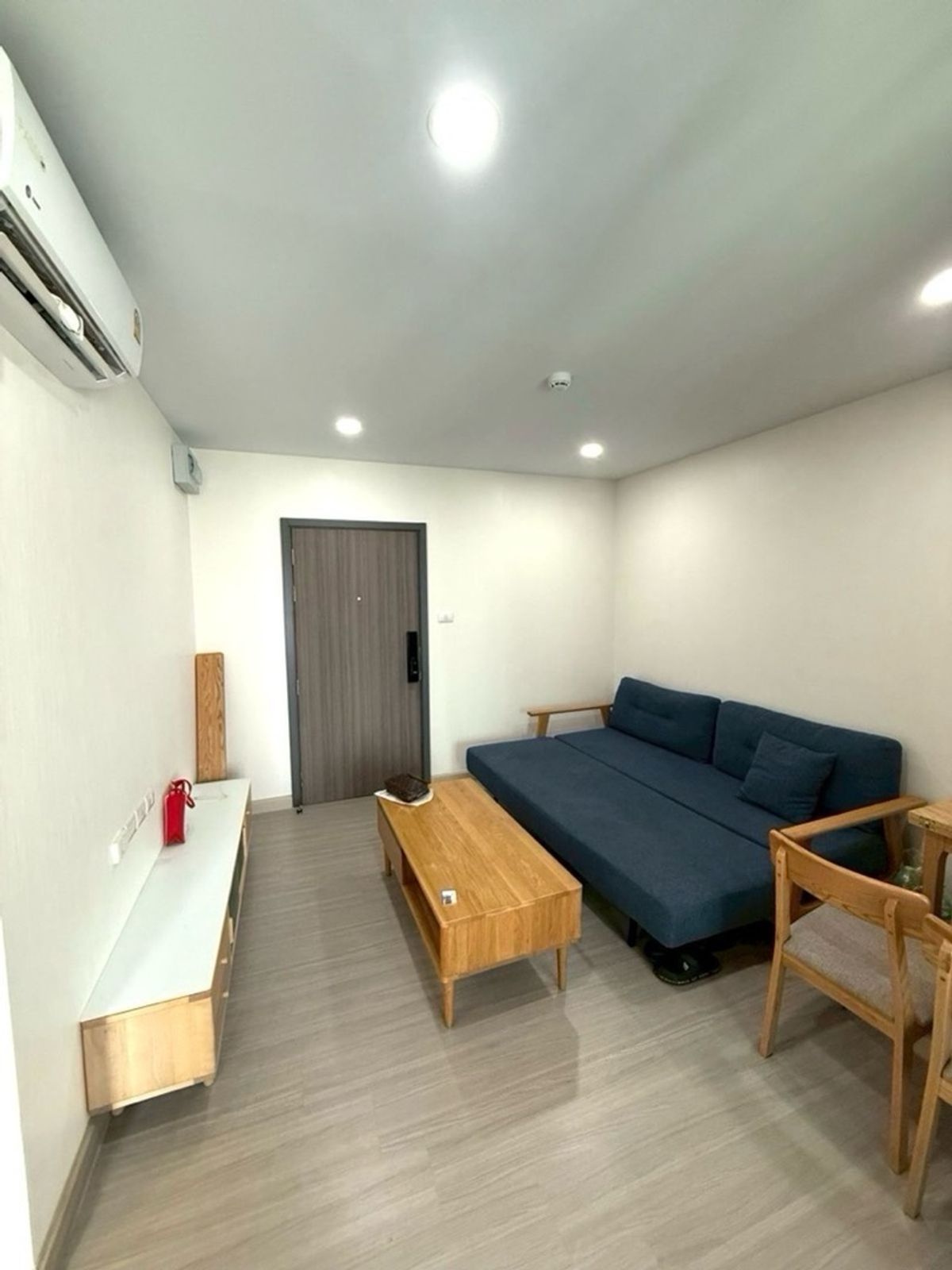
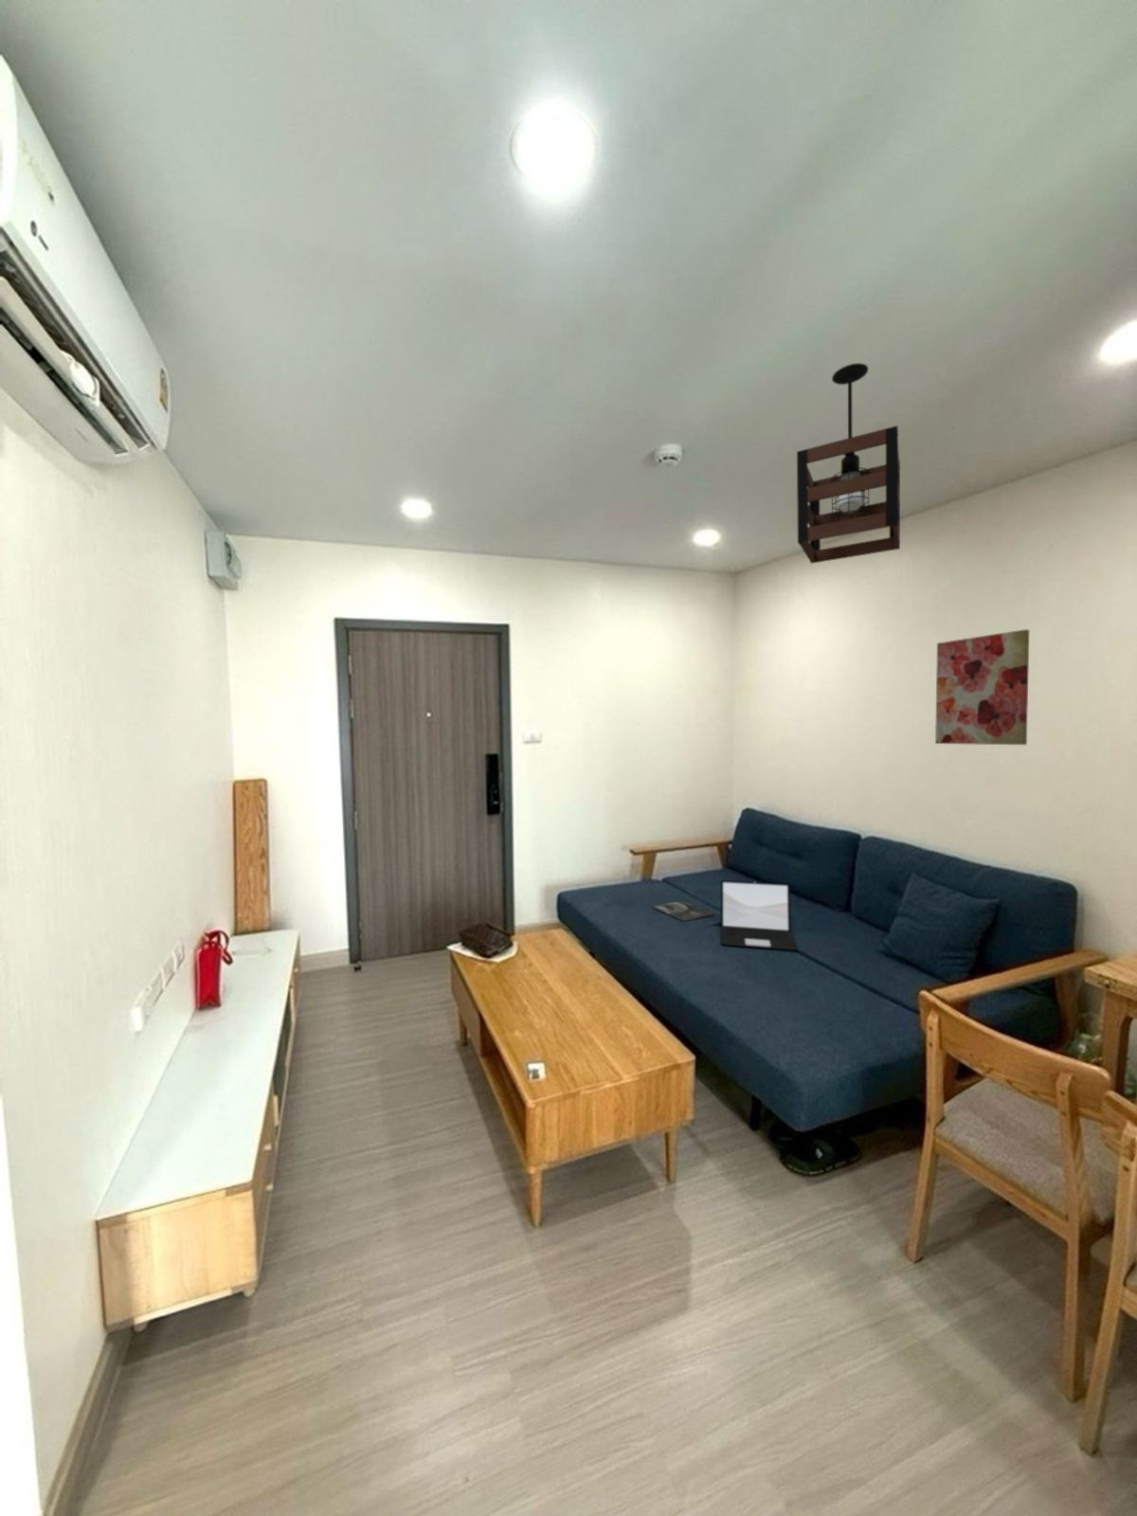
+ pendant light (850, 460)
+ laptop (756, 912)
+ magazine (682, 910)
+ wall art (979, 691)
